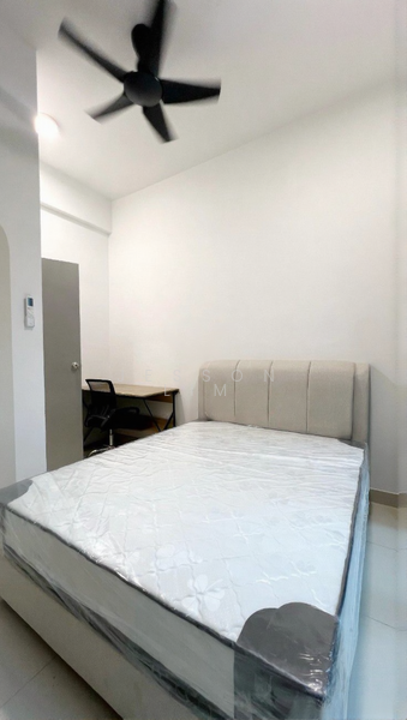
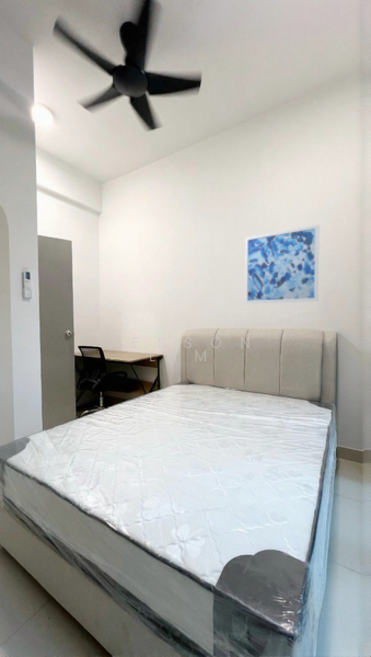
+ wall art (279, 267)
